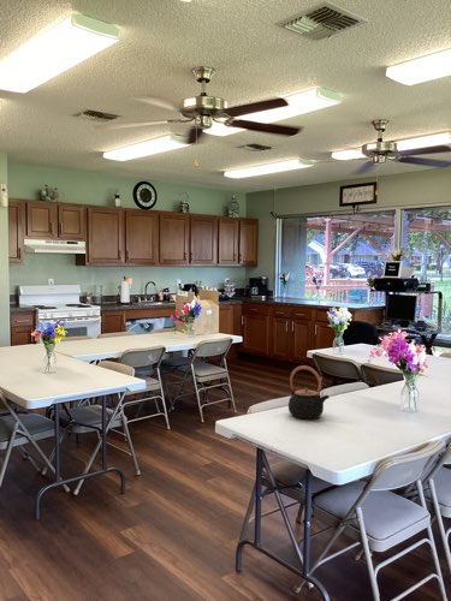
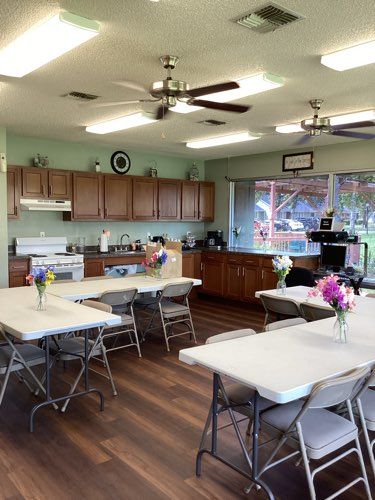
- teapot (308, 391)
